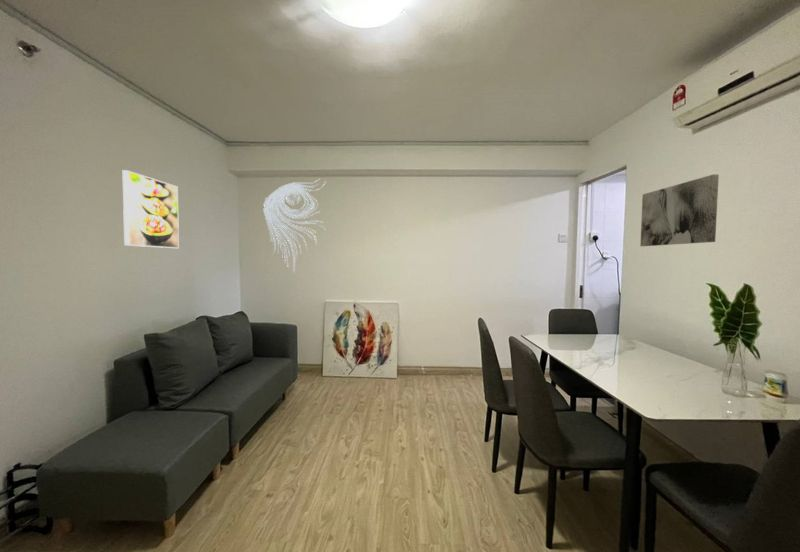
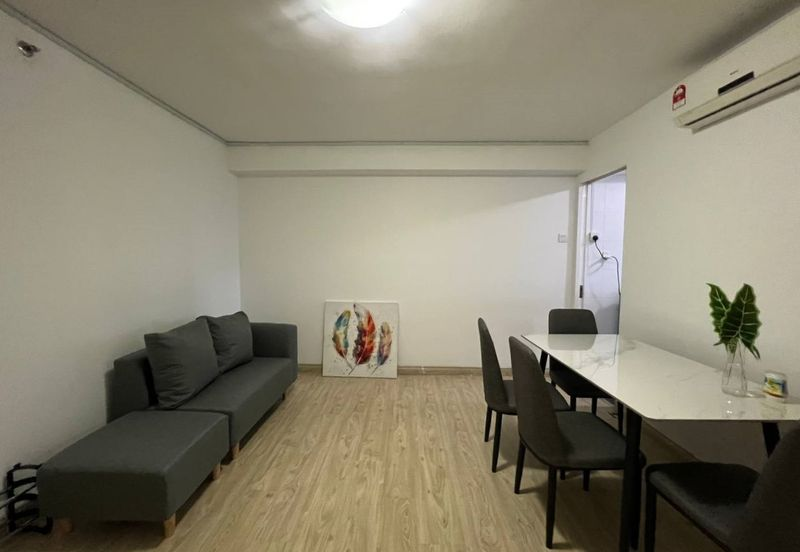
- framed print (153, 213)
- wall art (674, 215)
- wall sculpture (294, 226)
